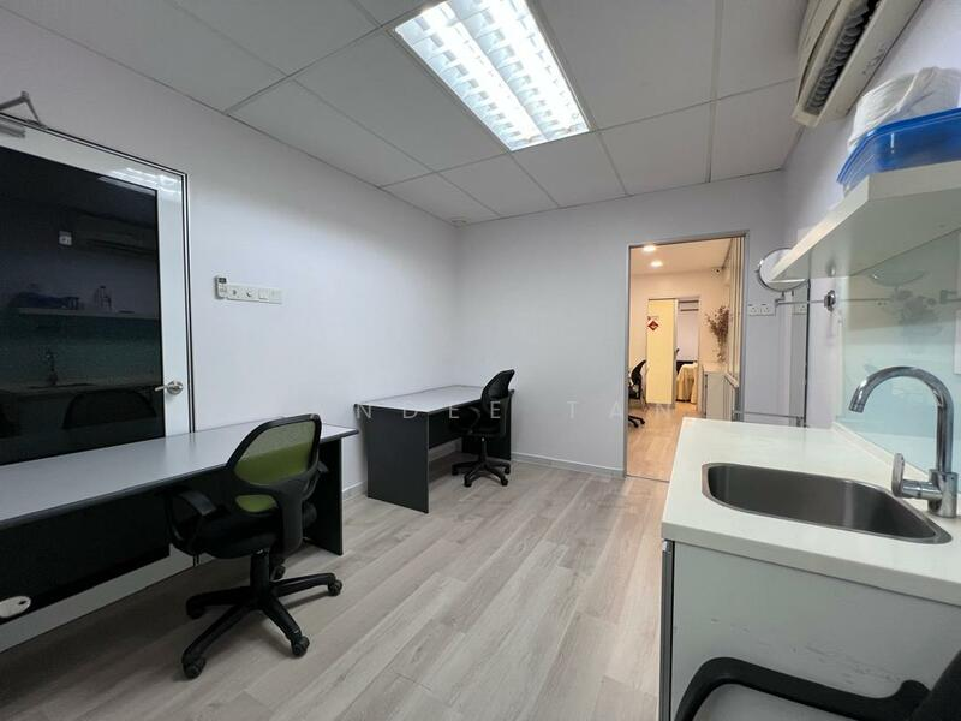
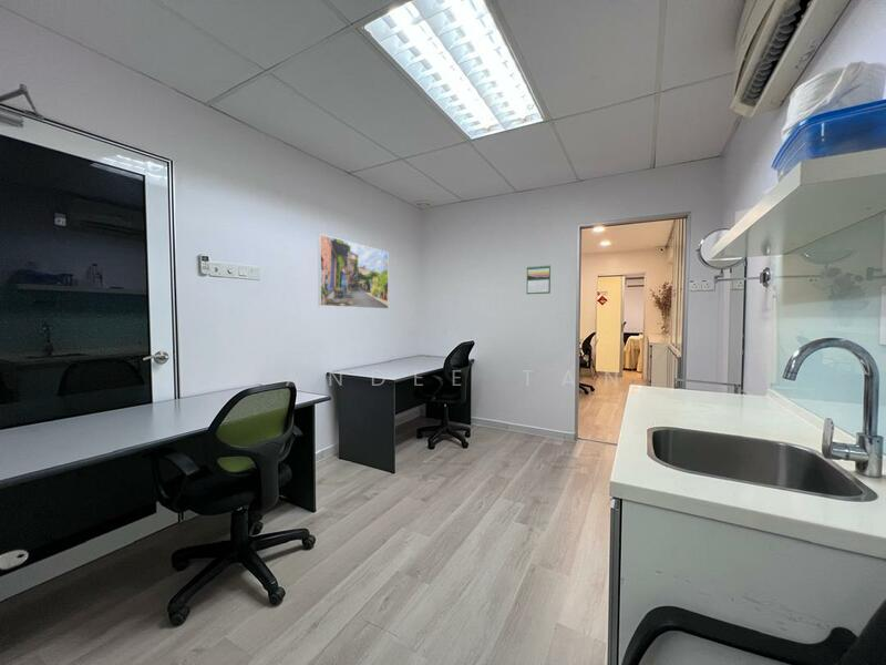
+ calendar (538, 279)
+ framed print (357, 276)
